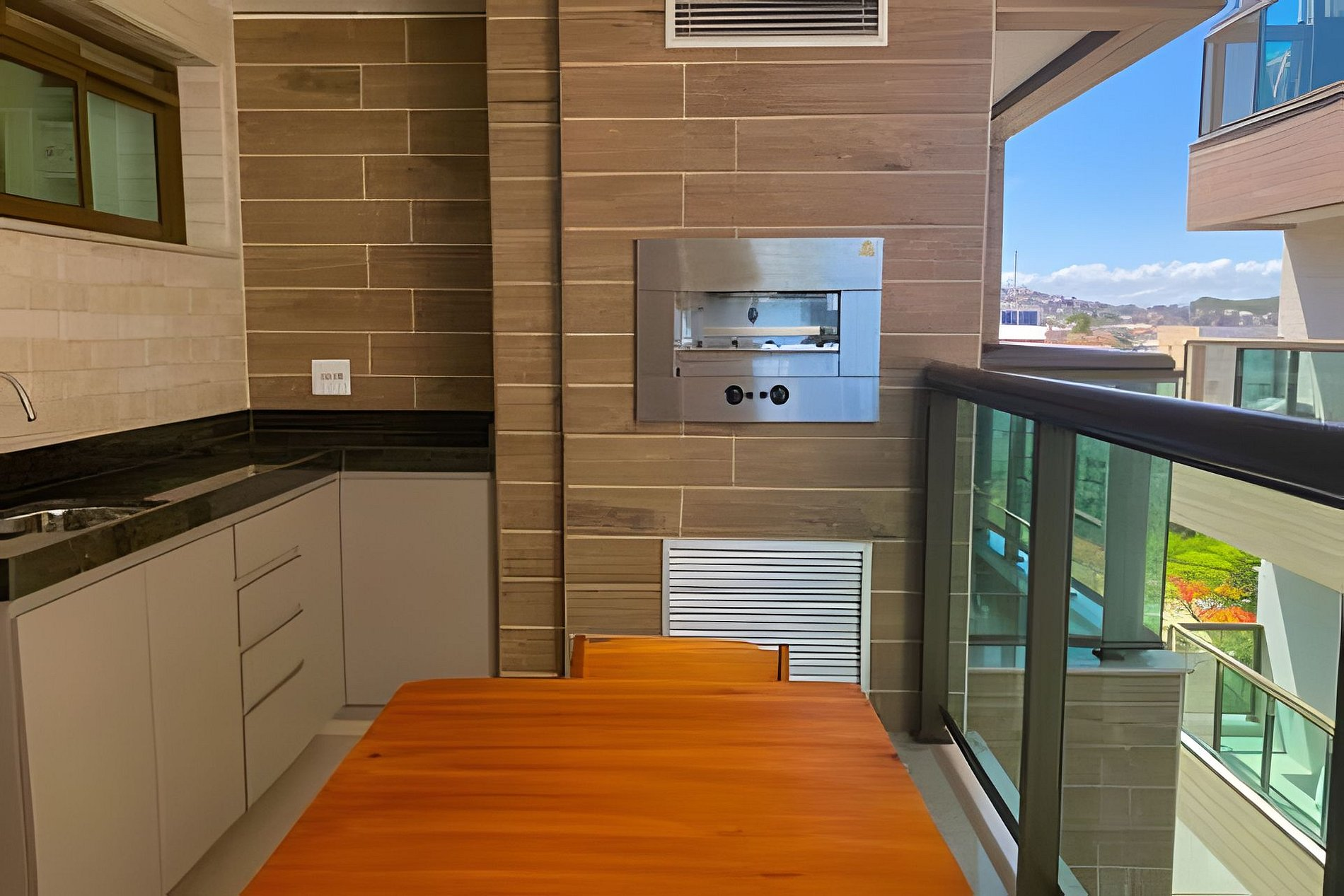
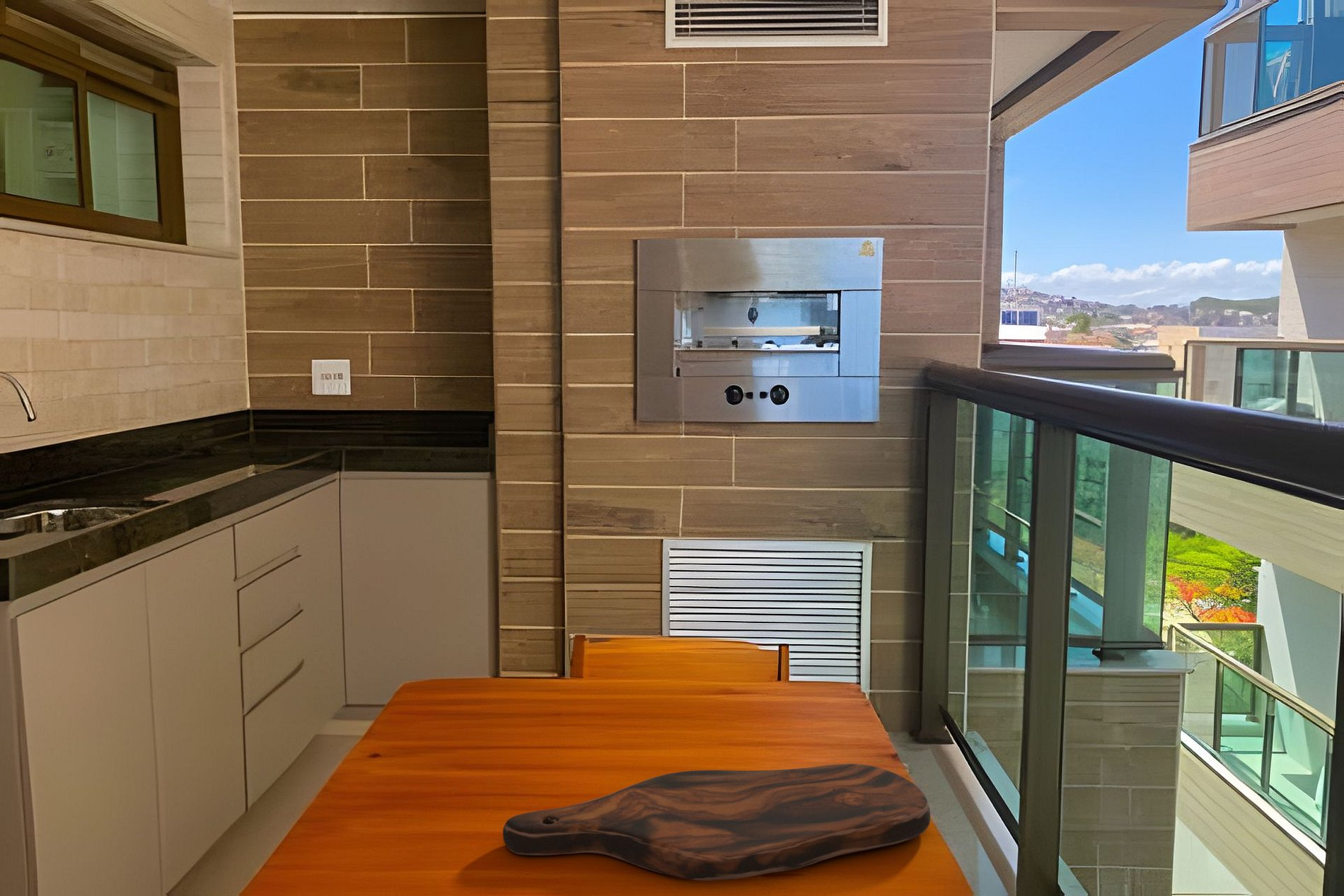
+ cutting board (725, 820)
